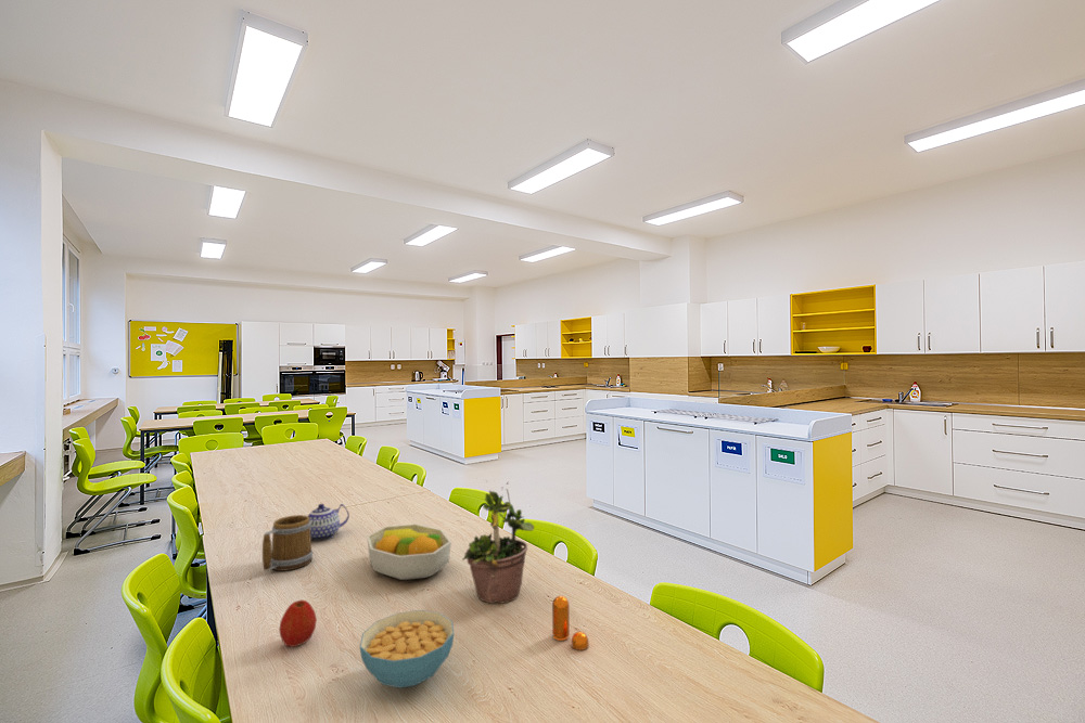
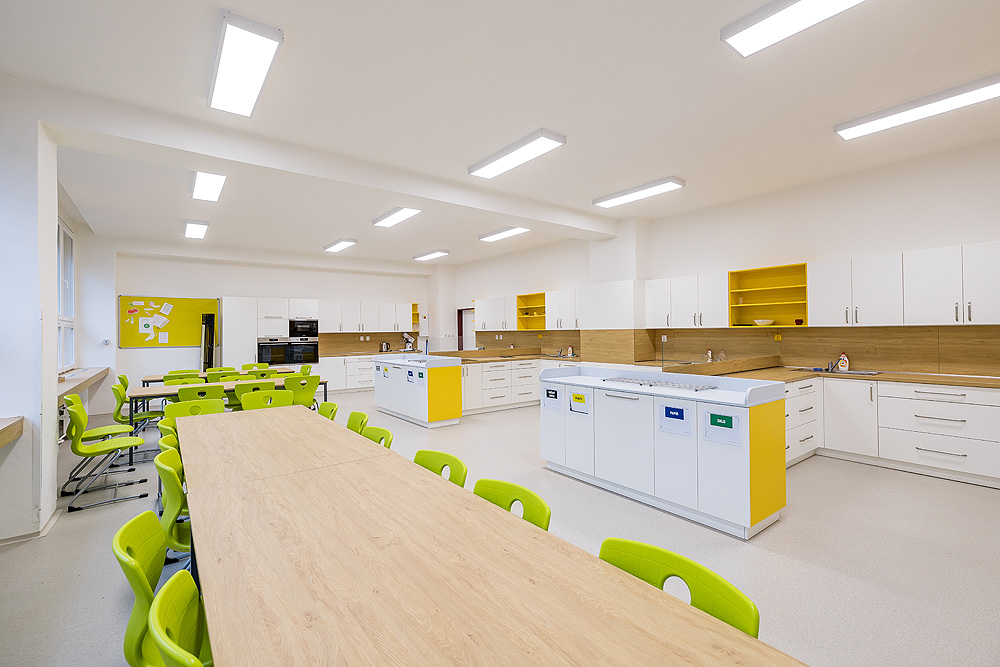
- cereal bowl (408, 655)
- fruit bowl (408, 546)
- teapot (322, 519)
- apple (297, 621)
- pepper shaker (569, 620)
- potted plant (495, 534)
- mug (288, 542)
